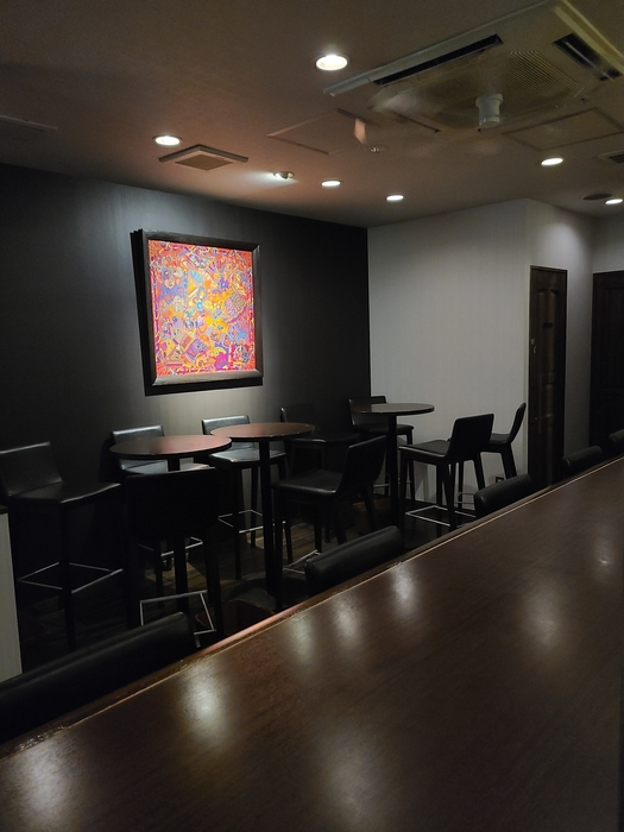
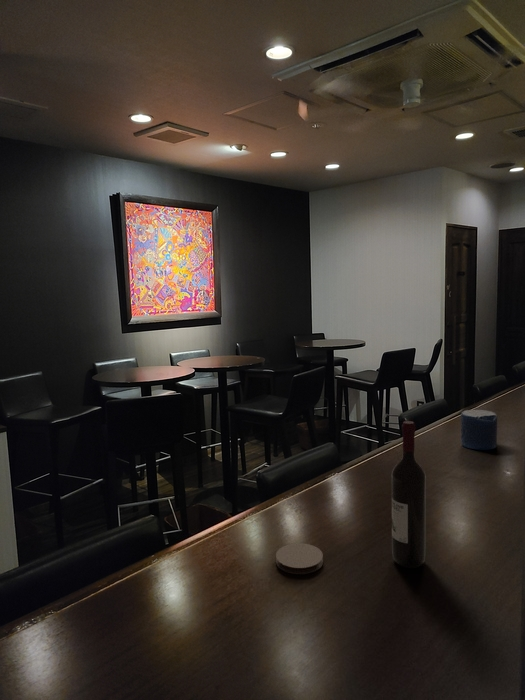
+ coaster (299, 558)
+ candle (478, 429)
+ wine bottle (408, 492)
